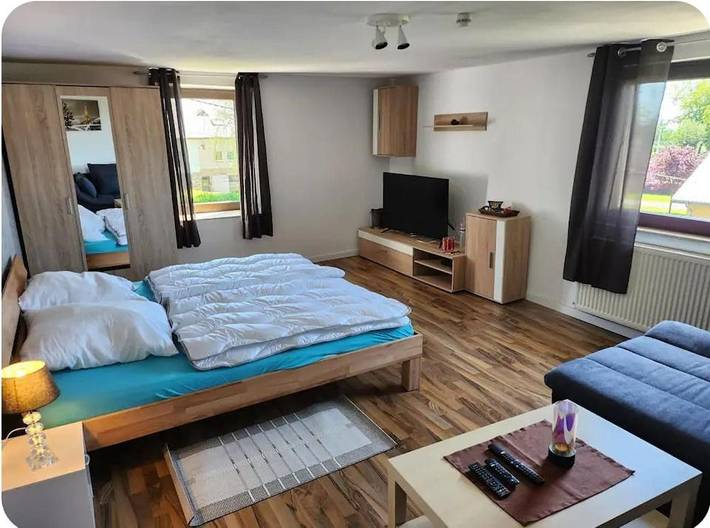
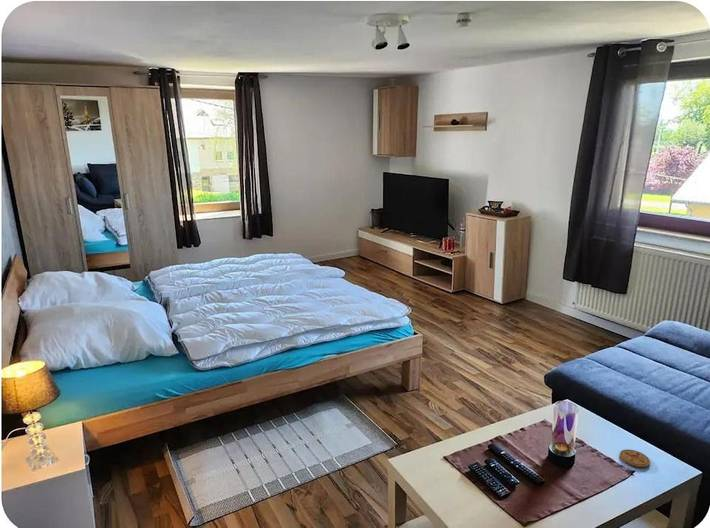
+ coaster (634, 458)
